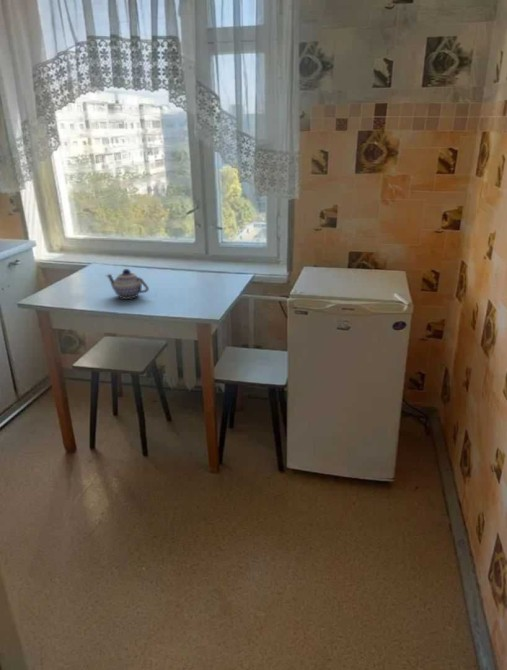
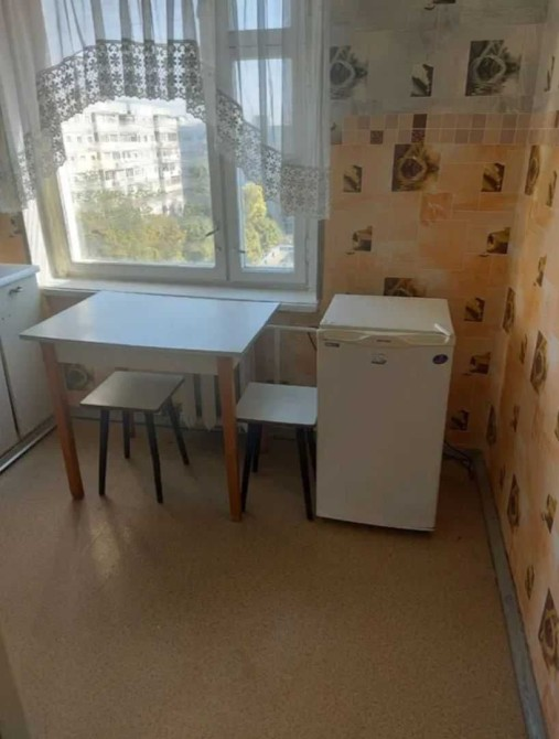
- teapot (126, 282)
